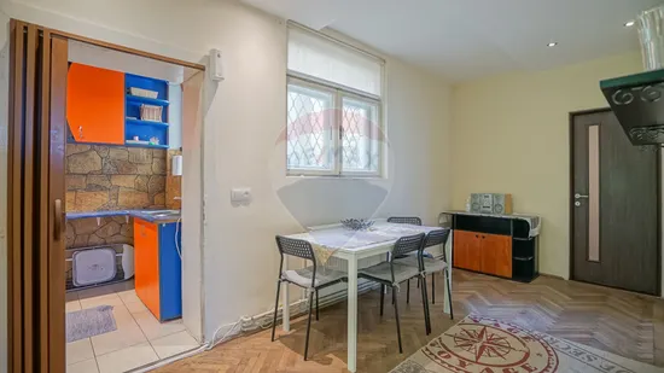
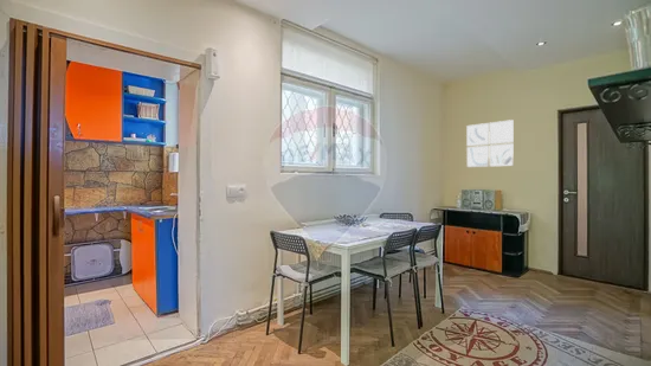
+ wall art (488, 143)
